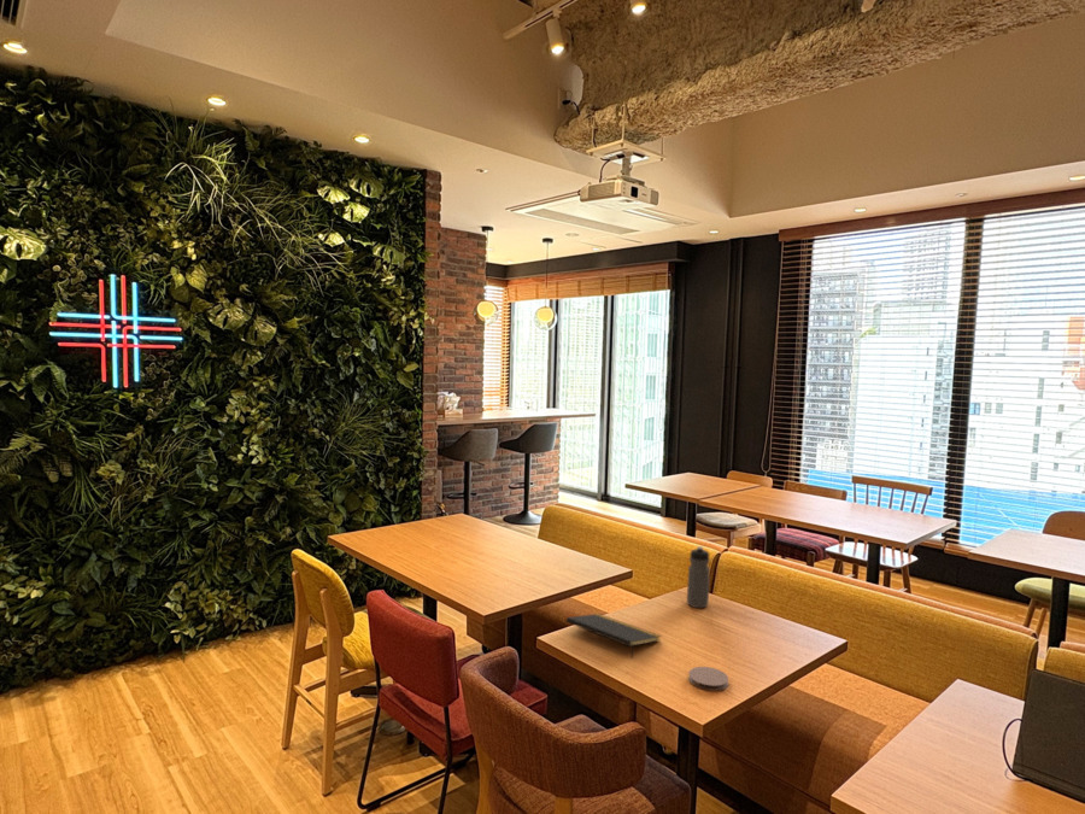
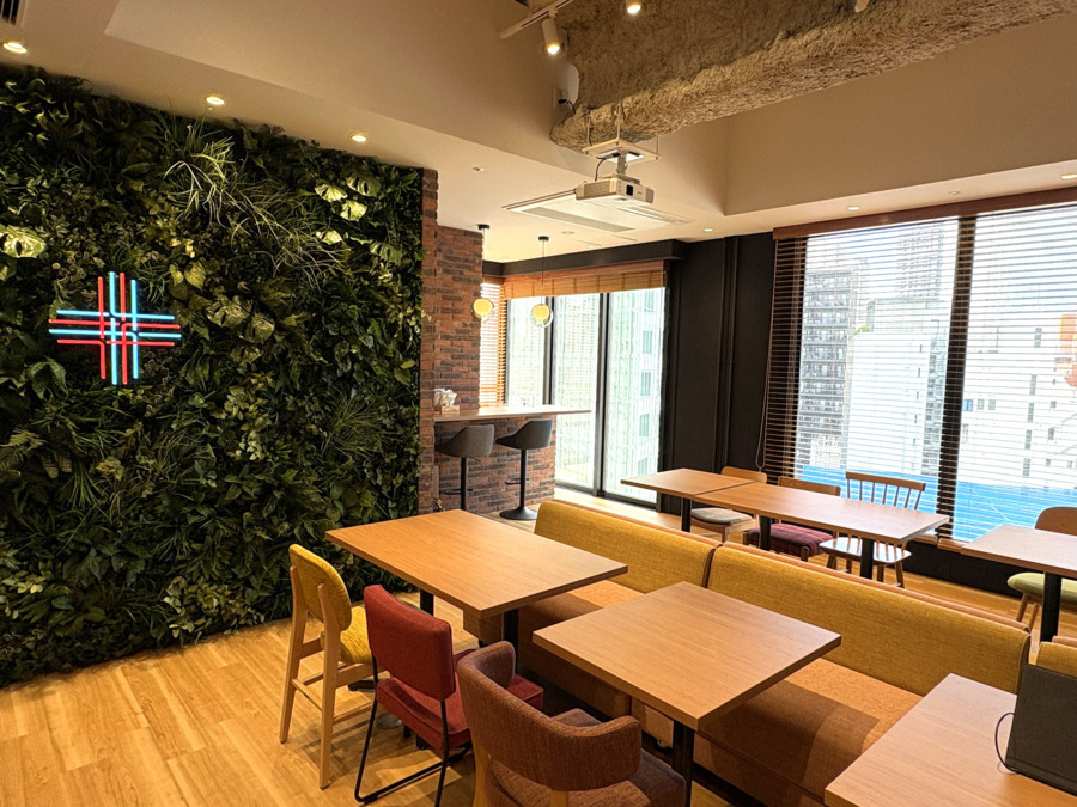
- coaster (708, 678)
- water bottle (698, 575)
- notepad (612, 628)
